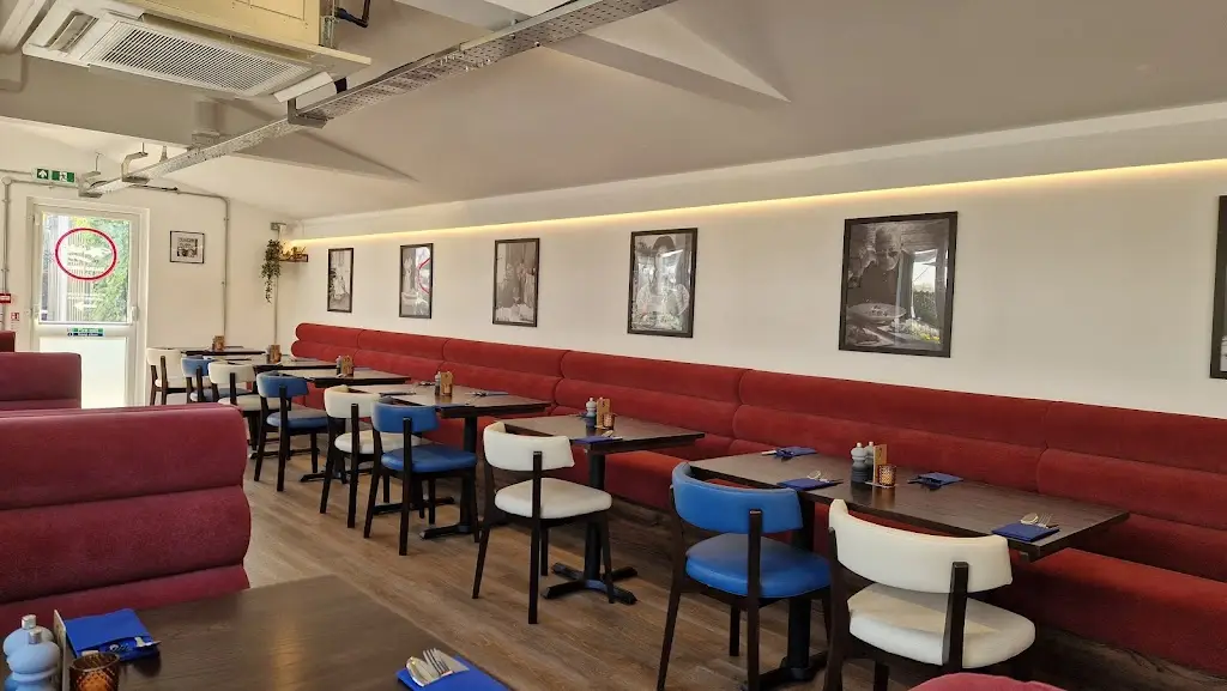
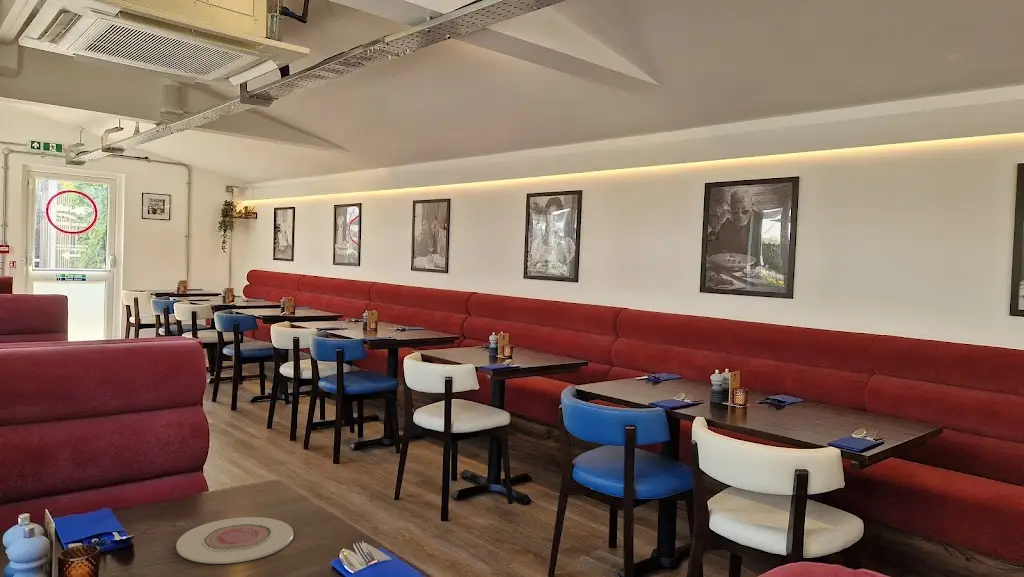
+ plate (236, 537)
